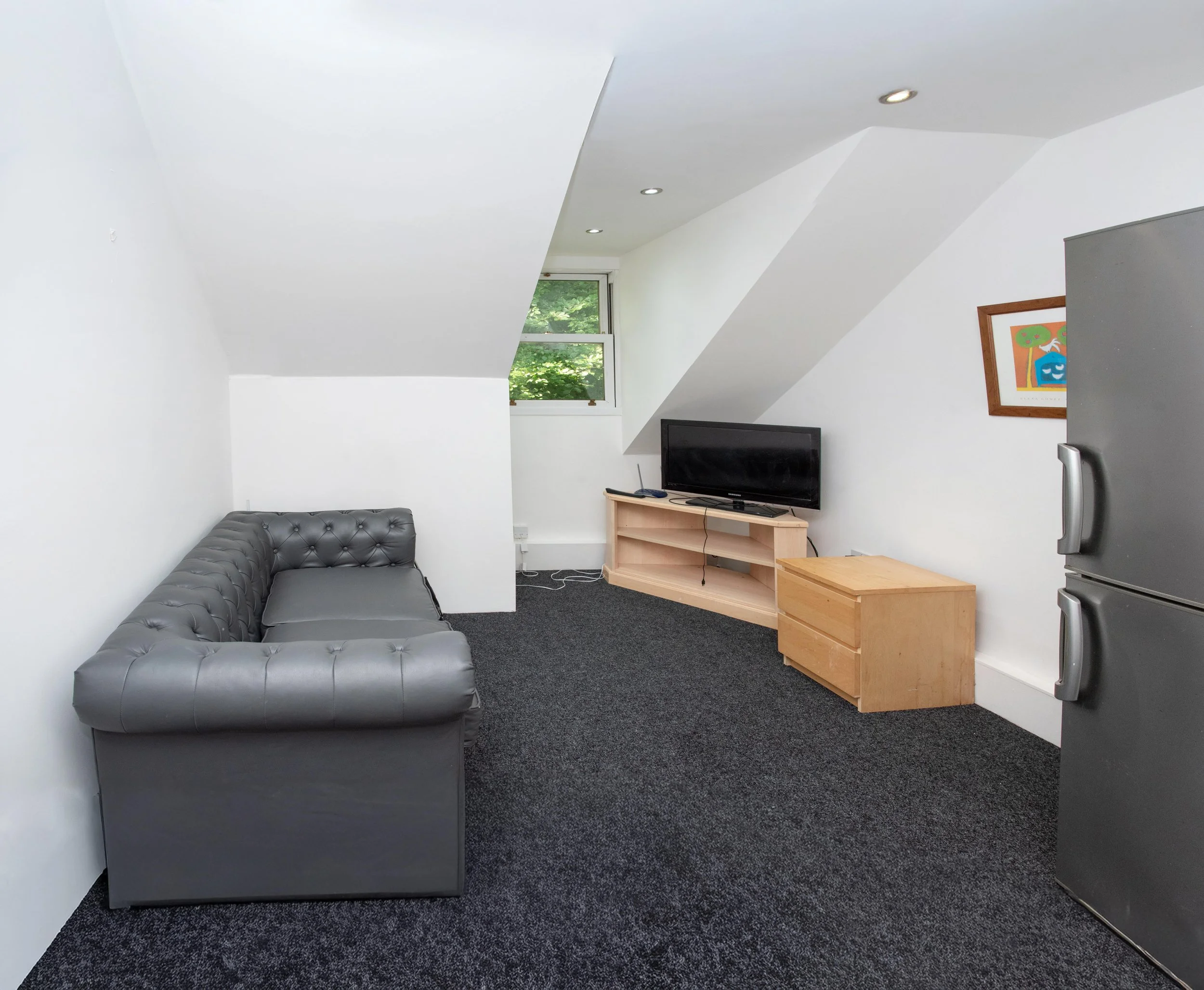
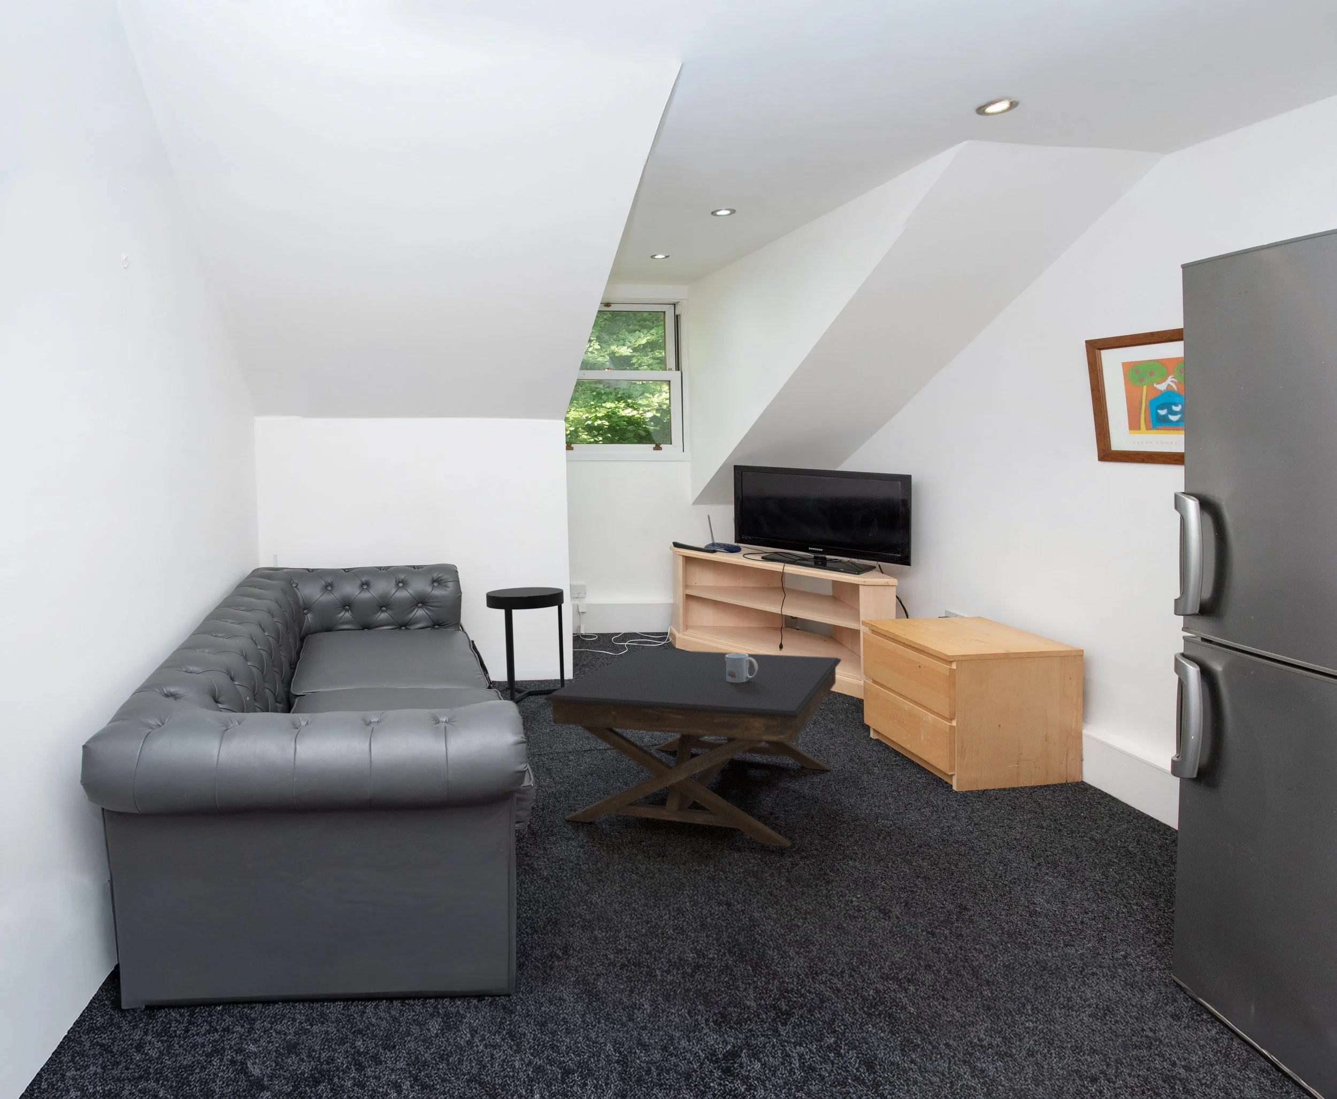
+ mug (742, 667)
+ side table (513, 643)
+ coffee table (706, 734)
